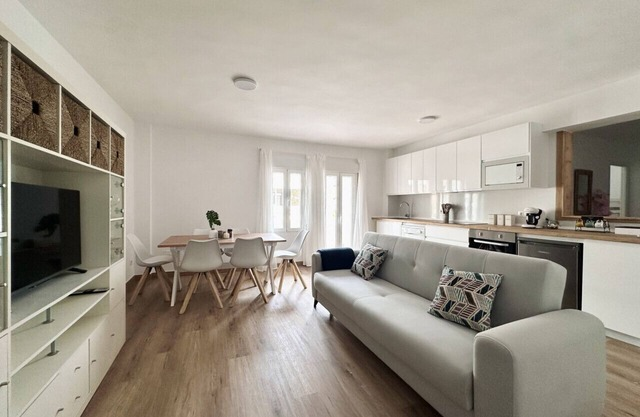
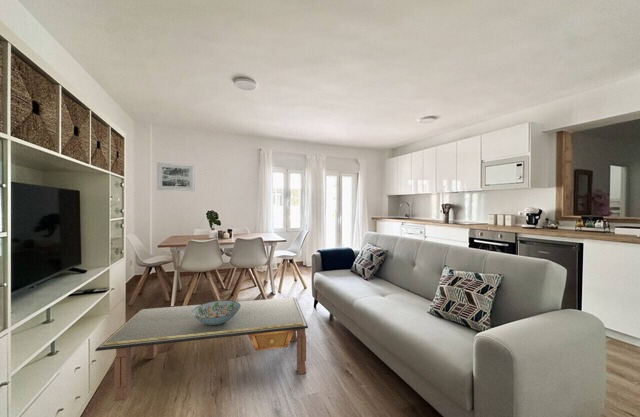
+ coffee table (217, 337)
+ decorative bowl (217, 315)
+ wall art (176, 177)
